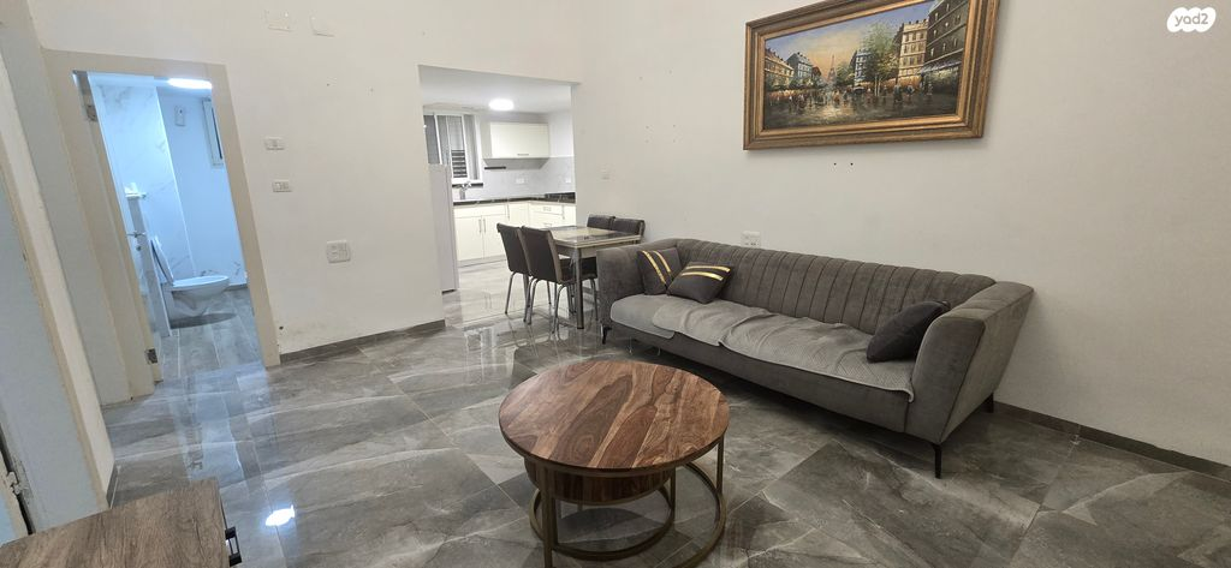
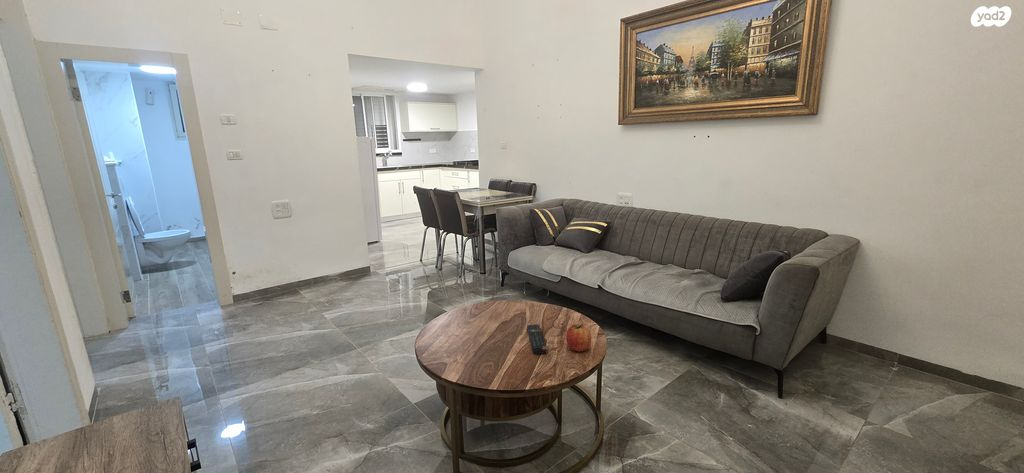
+ apple (578, 336)
+ remote control (536, 338)
